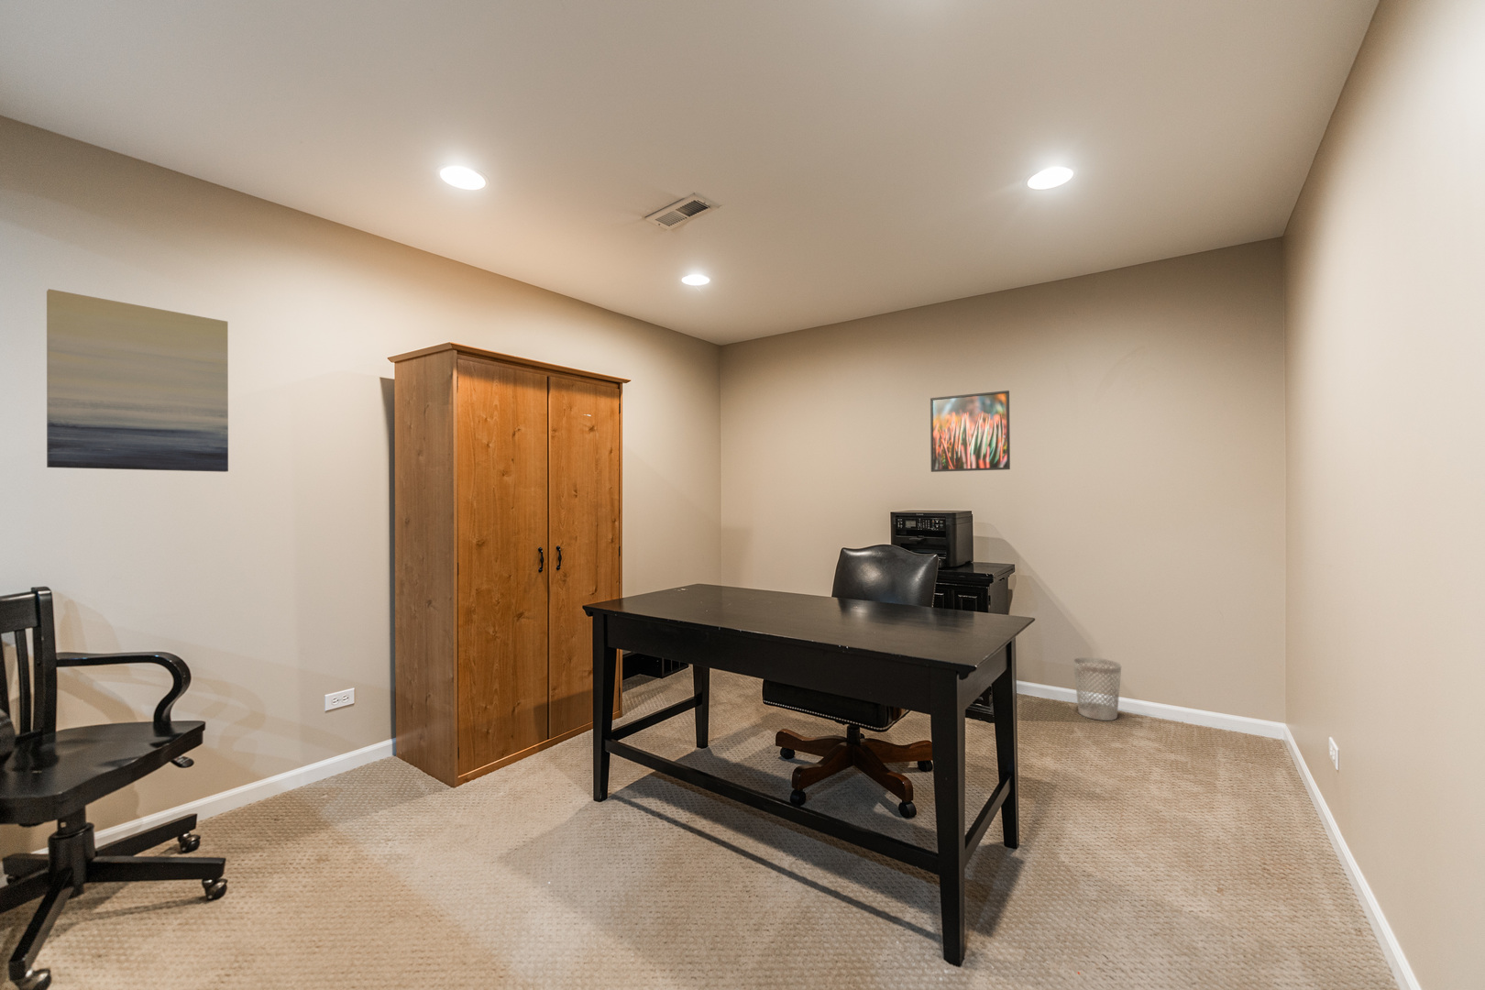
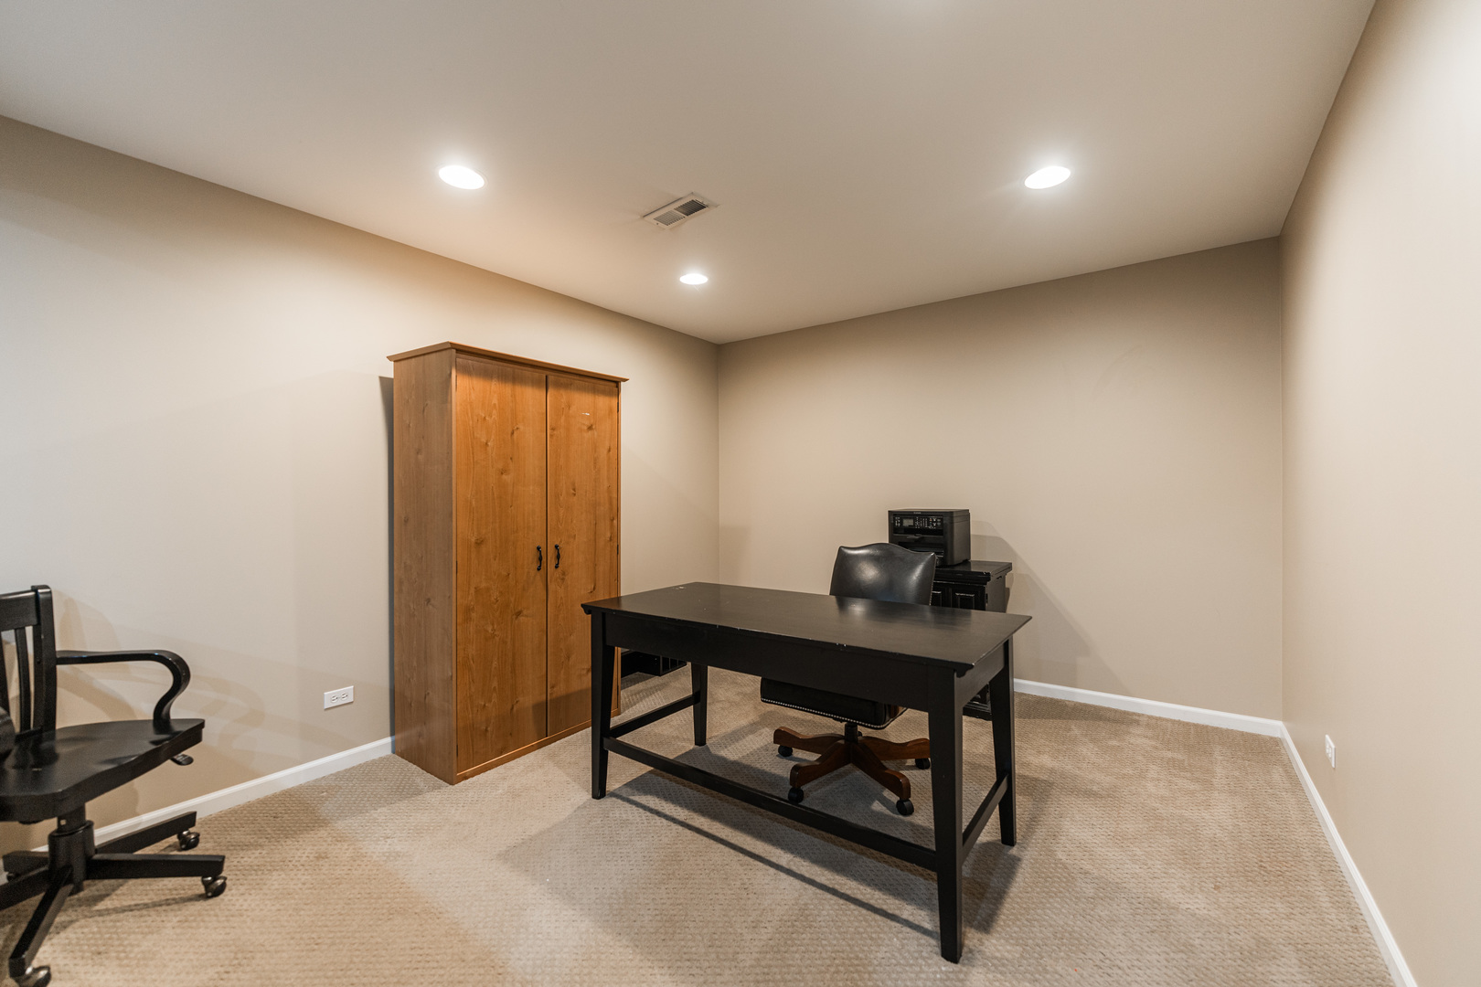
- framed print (968, 432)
- wastebasket (1097, 689)
- wall art (144, 388)
